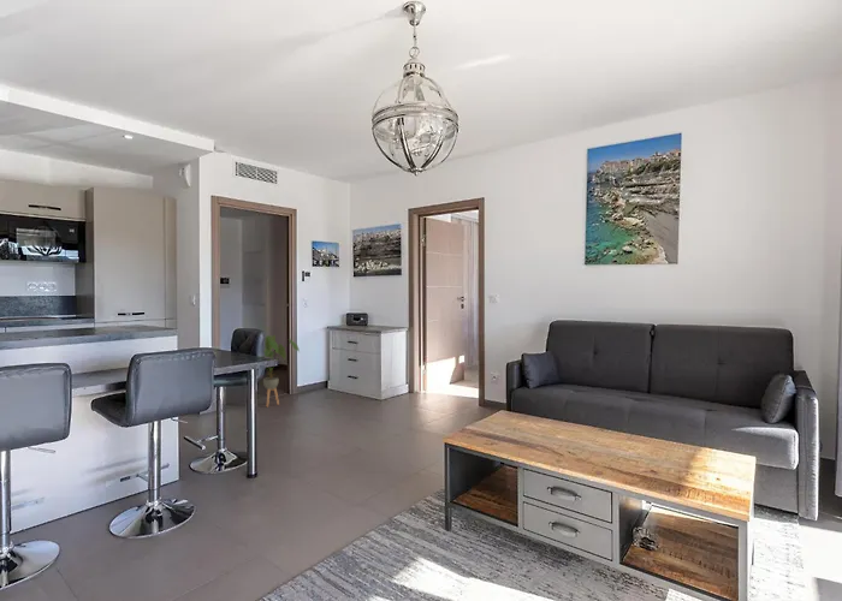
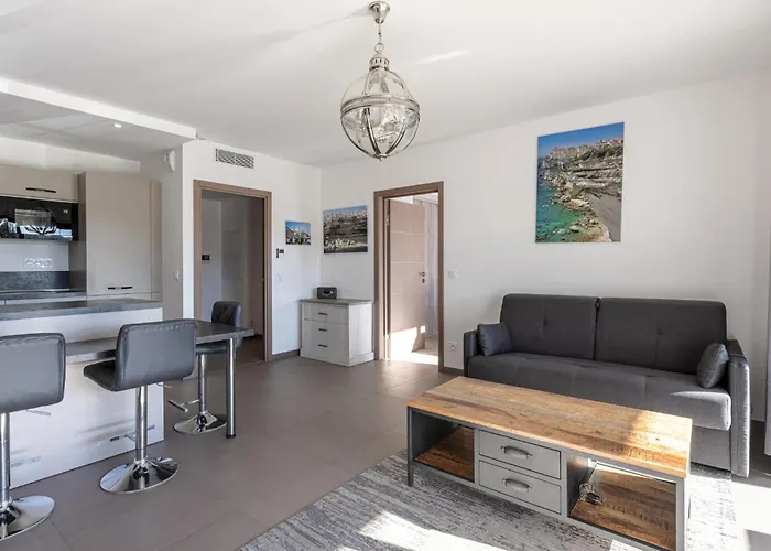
- house plant (272, 369)
